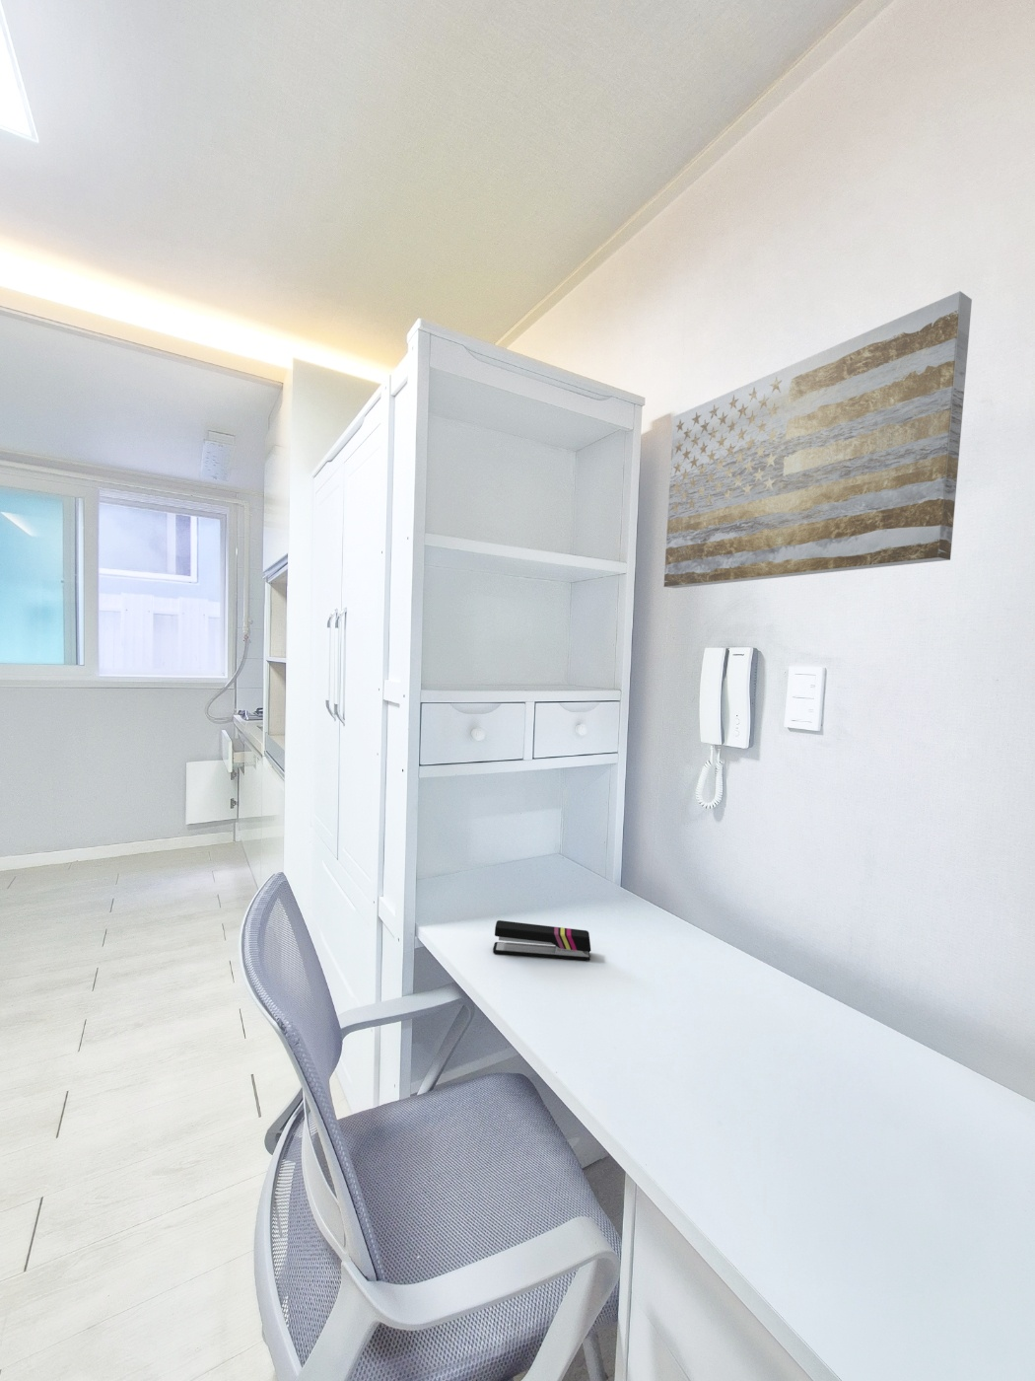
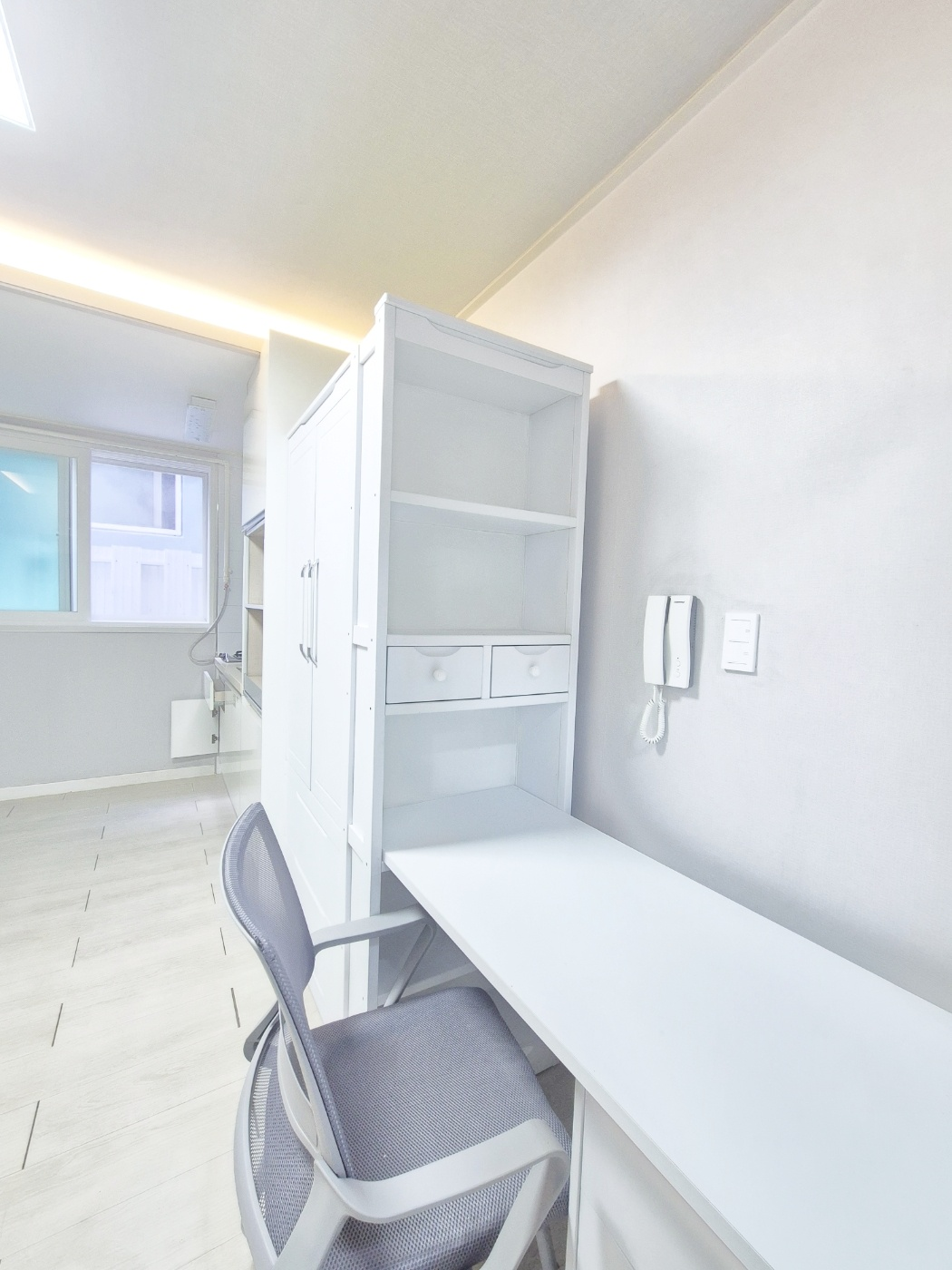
- wall art (784, 473)
- stapler (543, 940)
